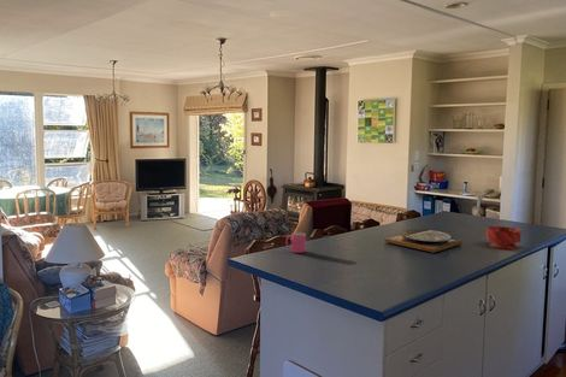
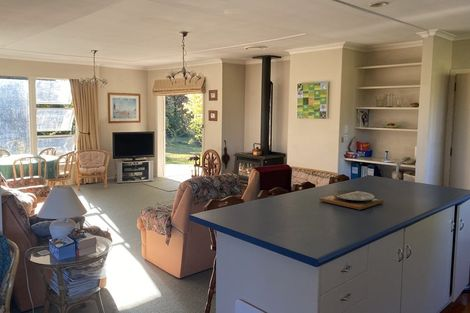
- mug (295, 242)
- bowl (502, 237)
